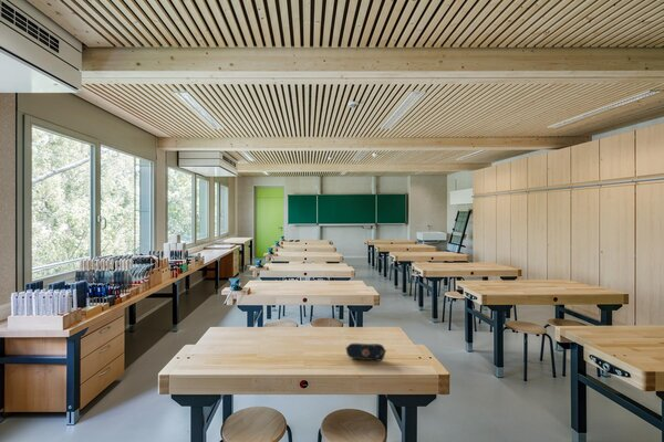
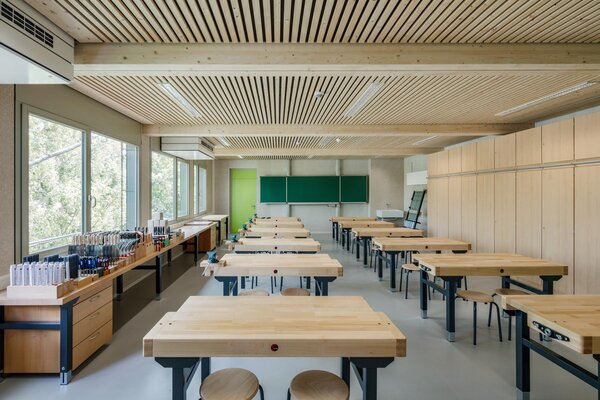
- pencil case (365, 351)
